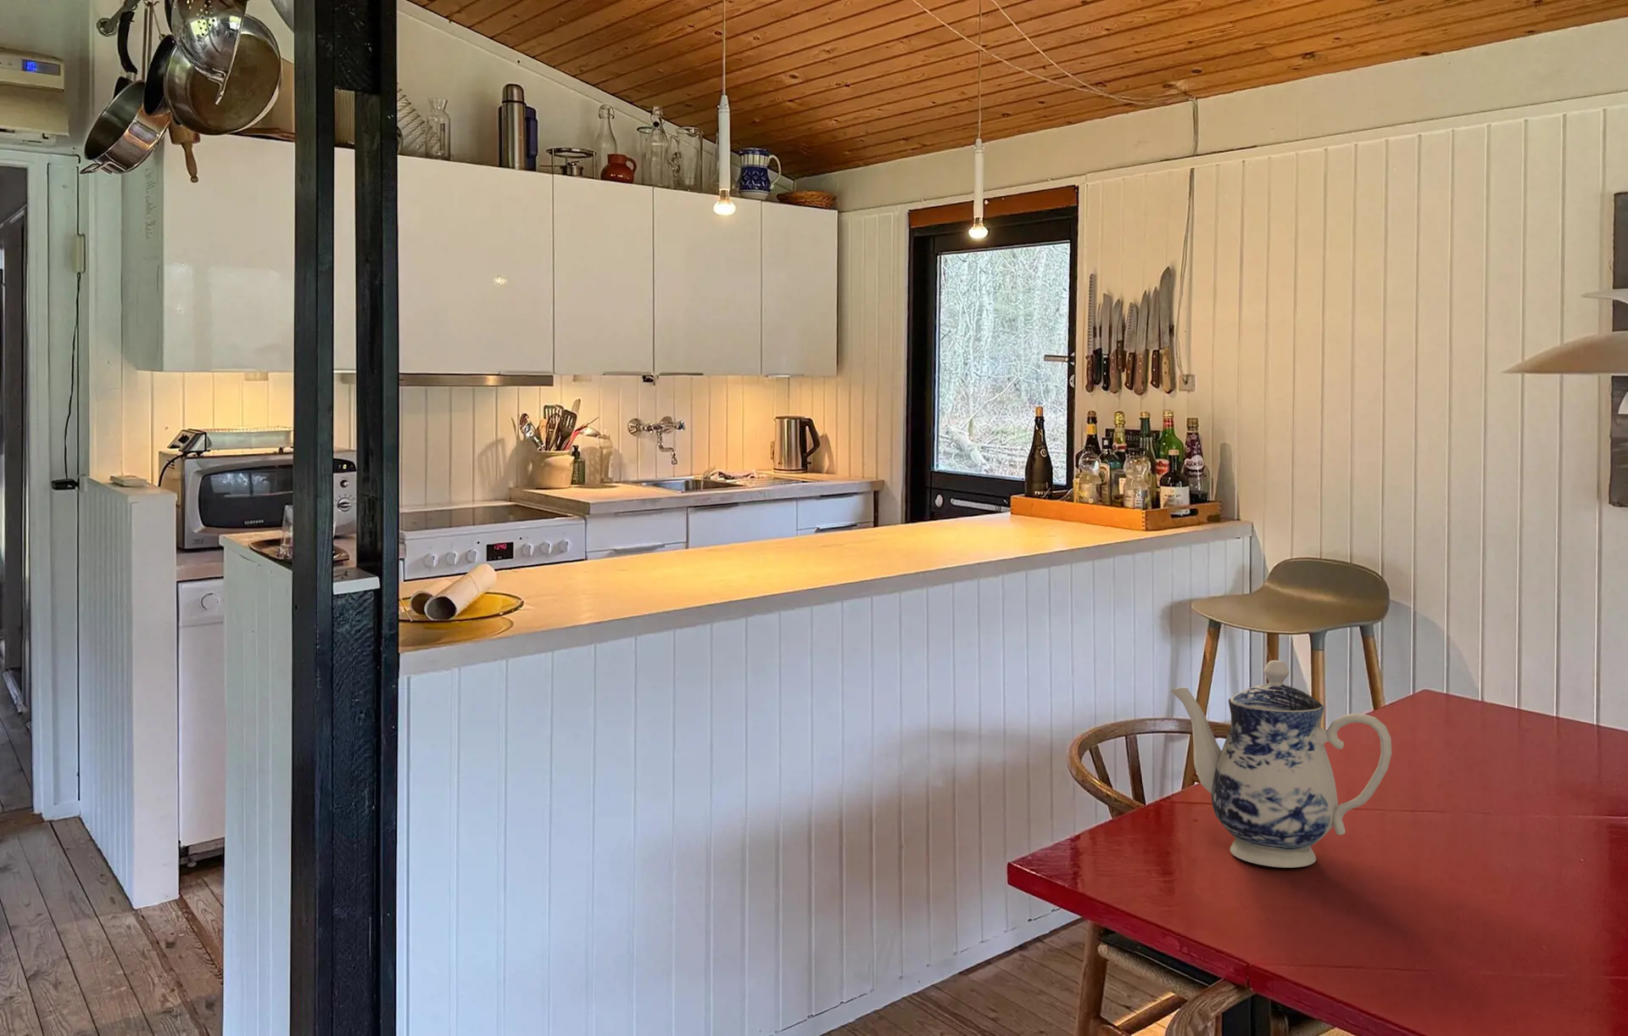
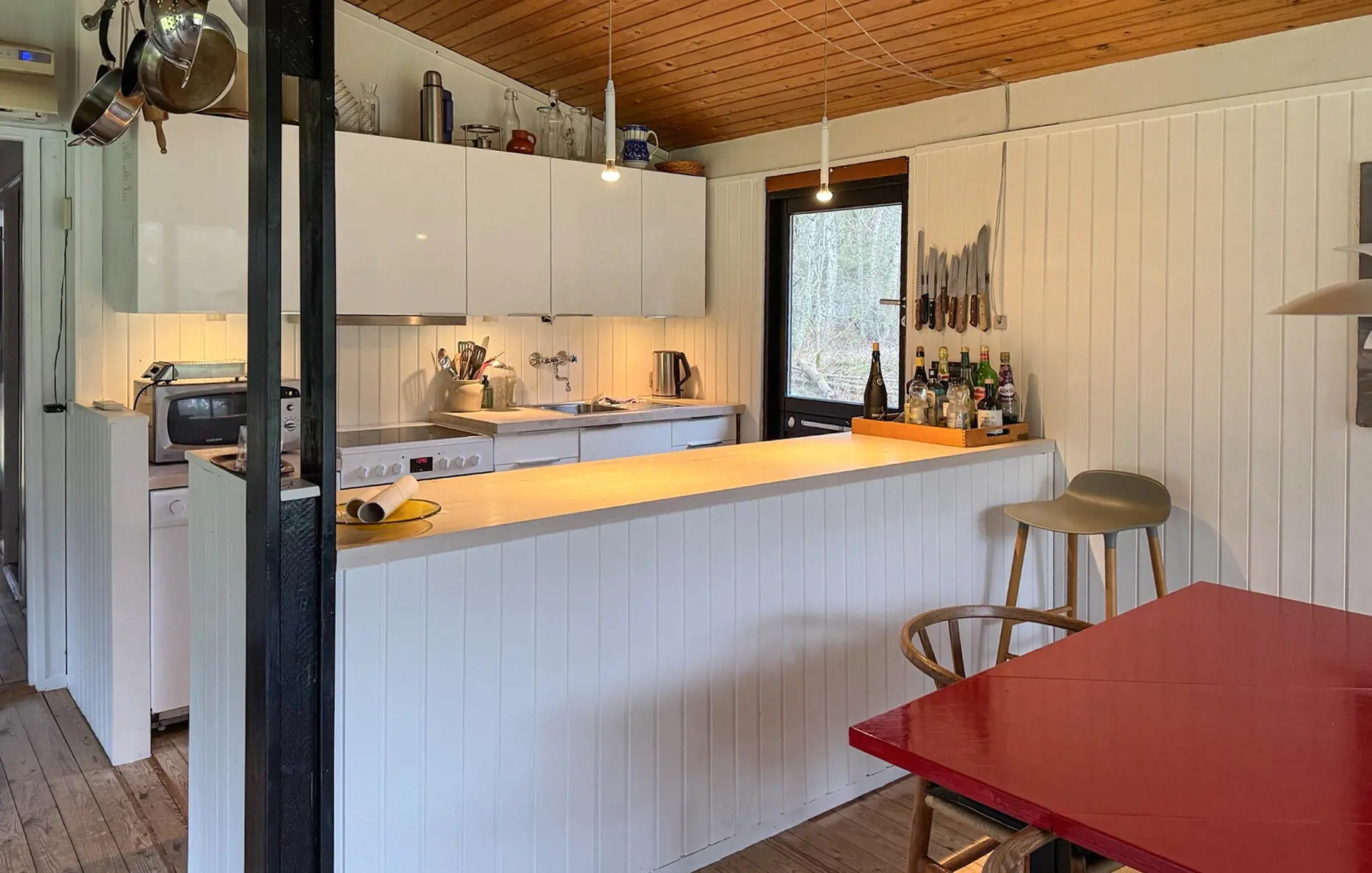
- teapot (1273, 757)
